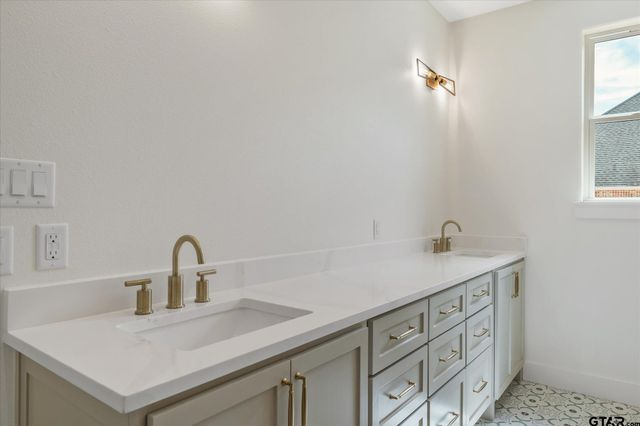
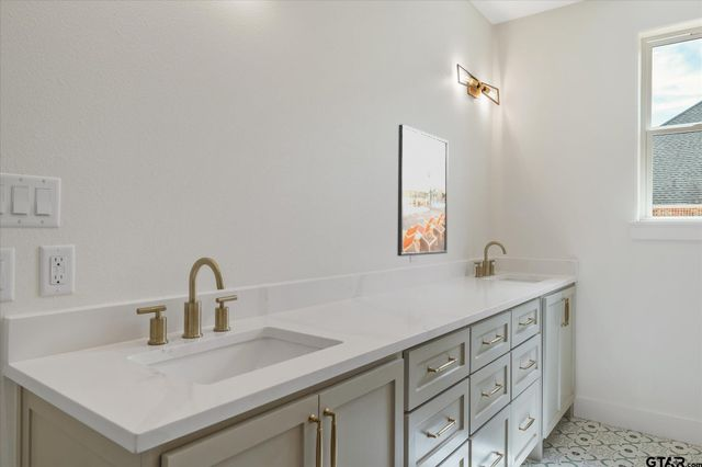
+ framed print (424, 193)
